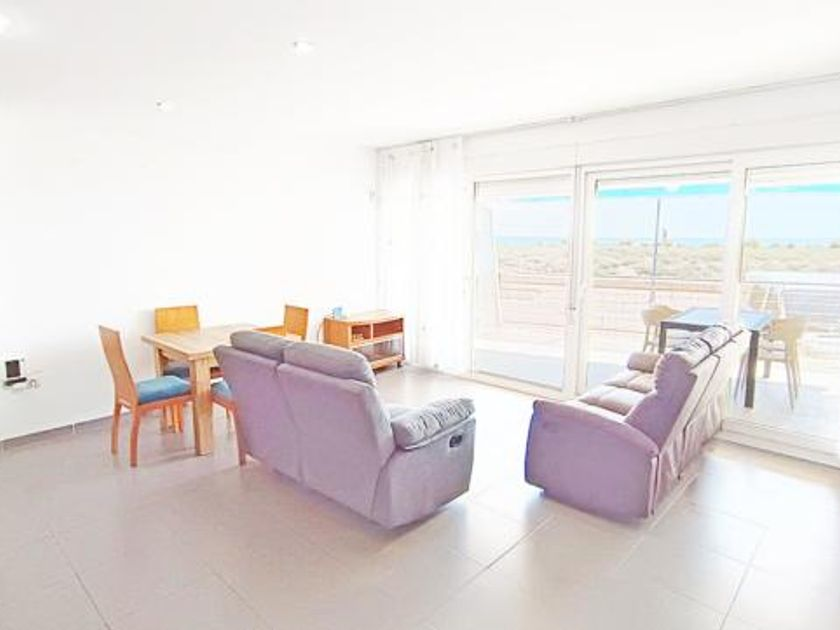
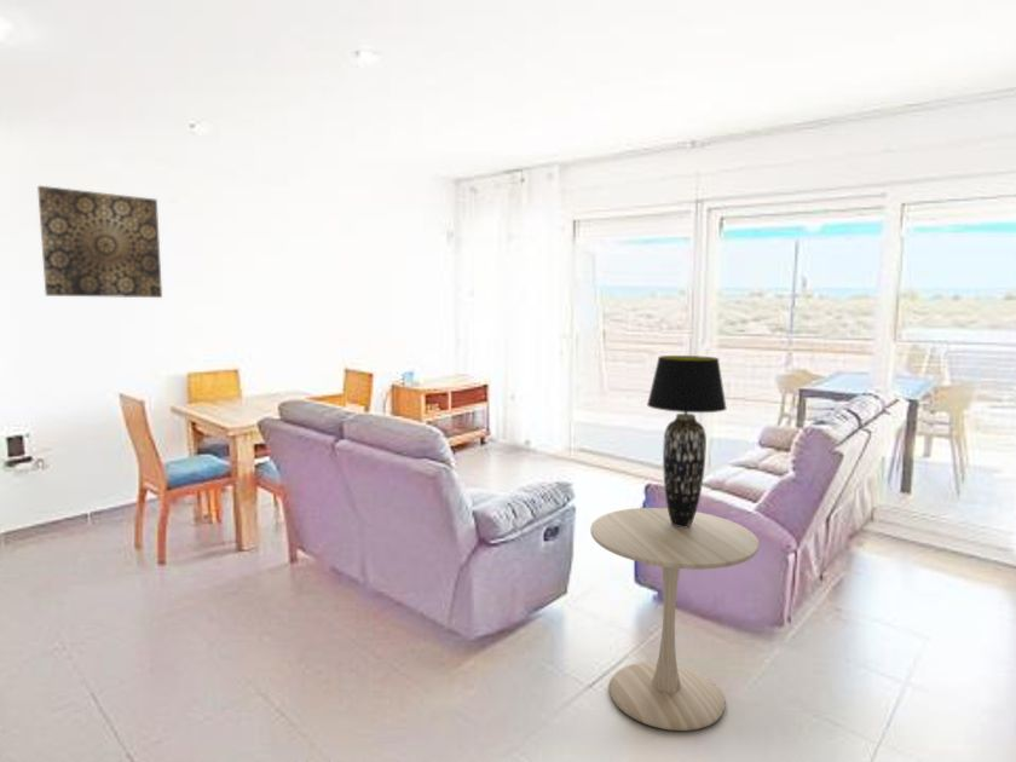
+ side table (669, 614)
+ wall art (103, 244)
+ table lamp (685, 441)
